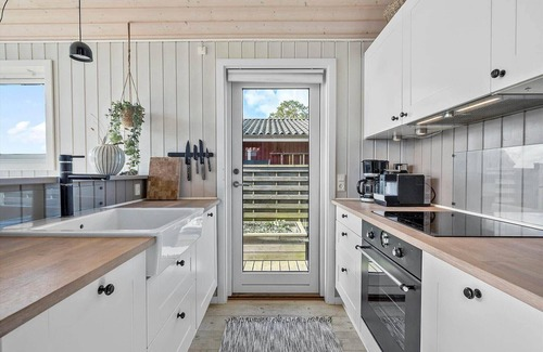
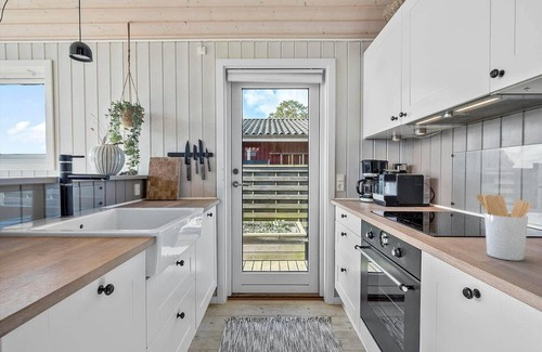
+ utensil holder (499, 223)
